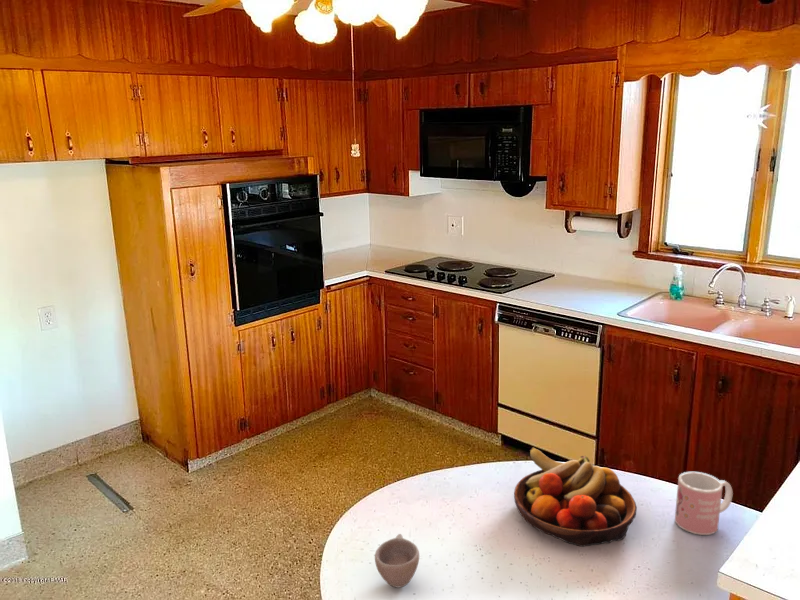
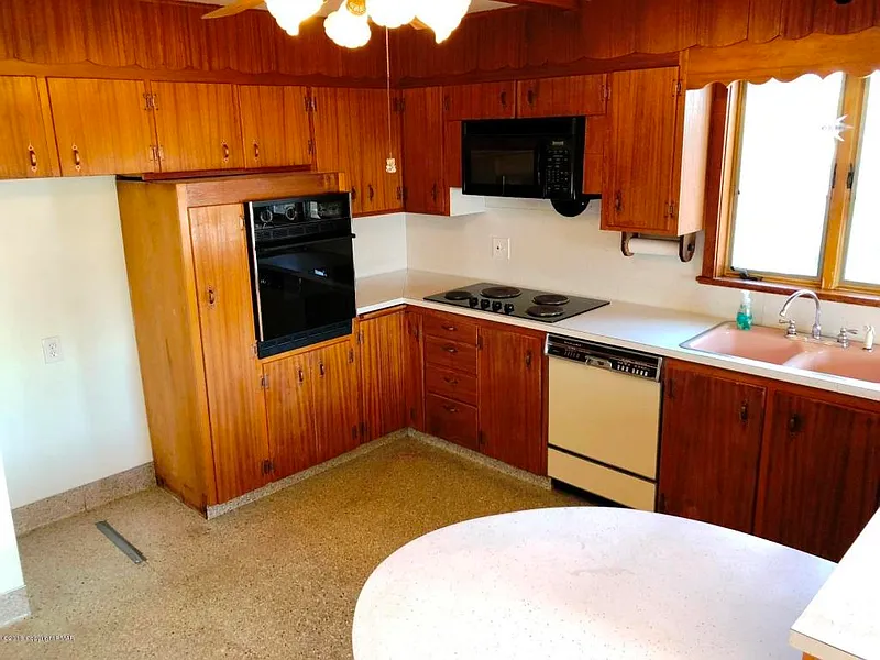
- cup (397, 562)
- mug (703, 501)
- fruit bowl (572, 492)
